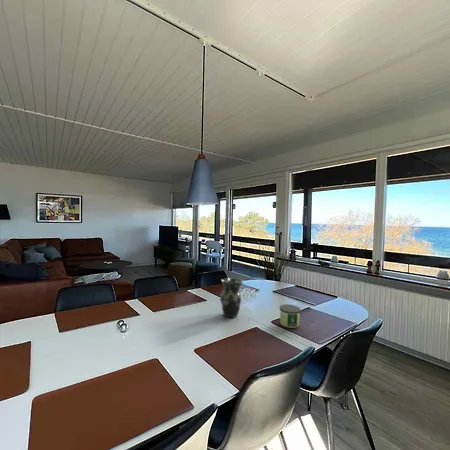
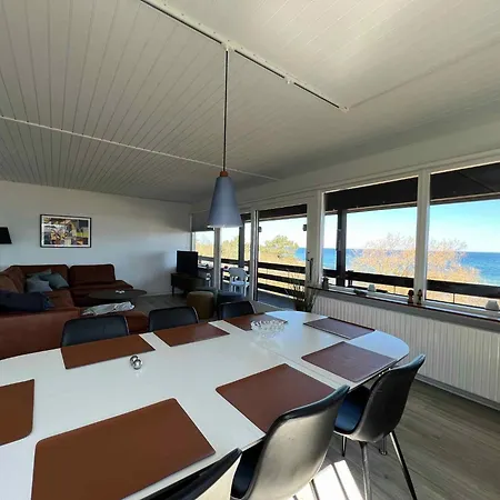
- candle (289, 316)
- vase (230, 297)
